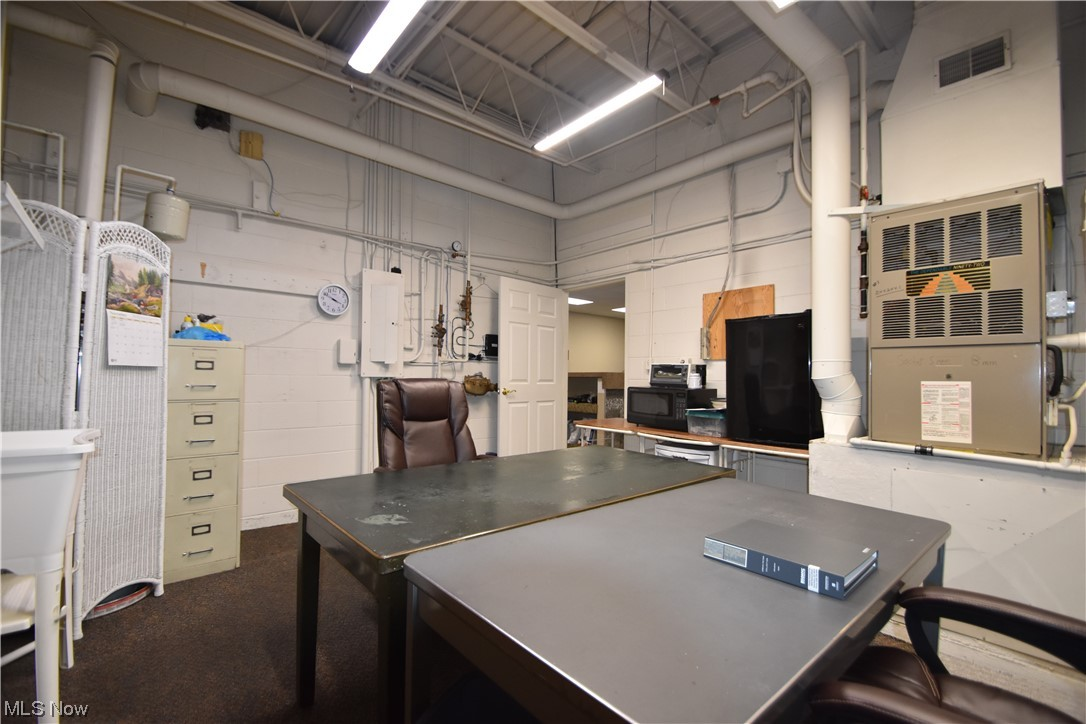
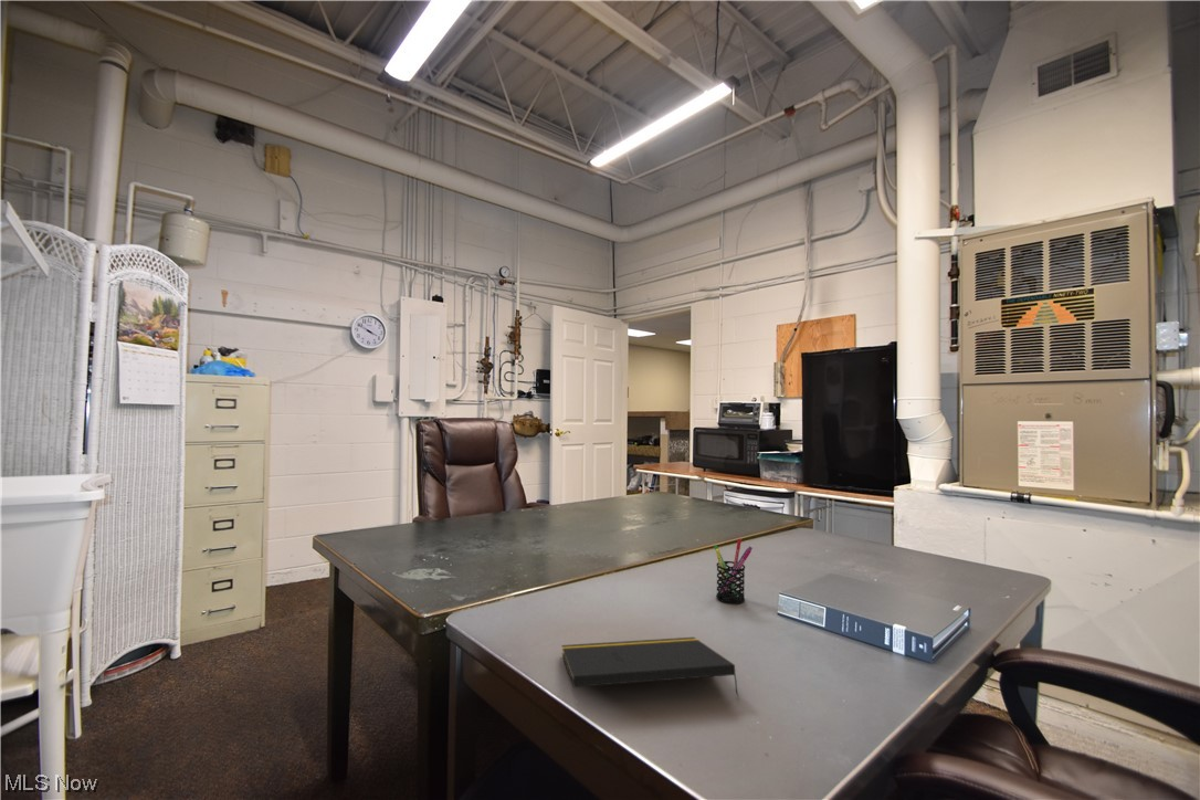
+ pen holder (728, 568)
+ notepad (641, 659)
